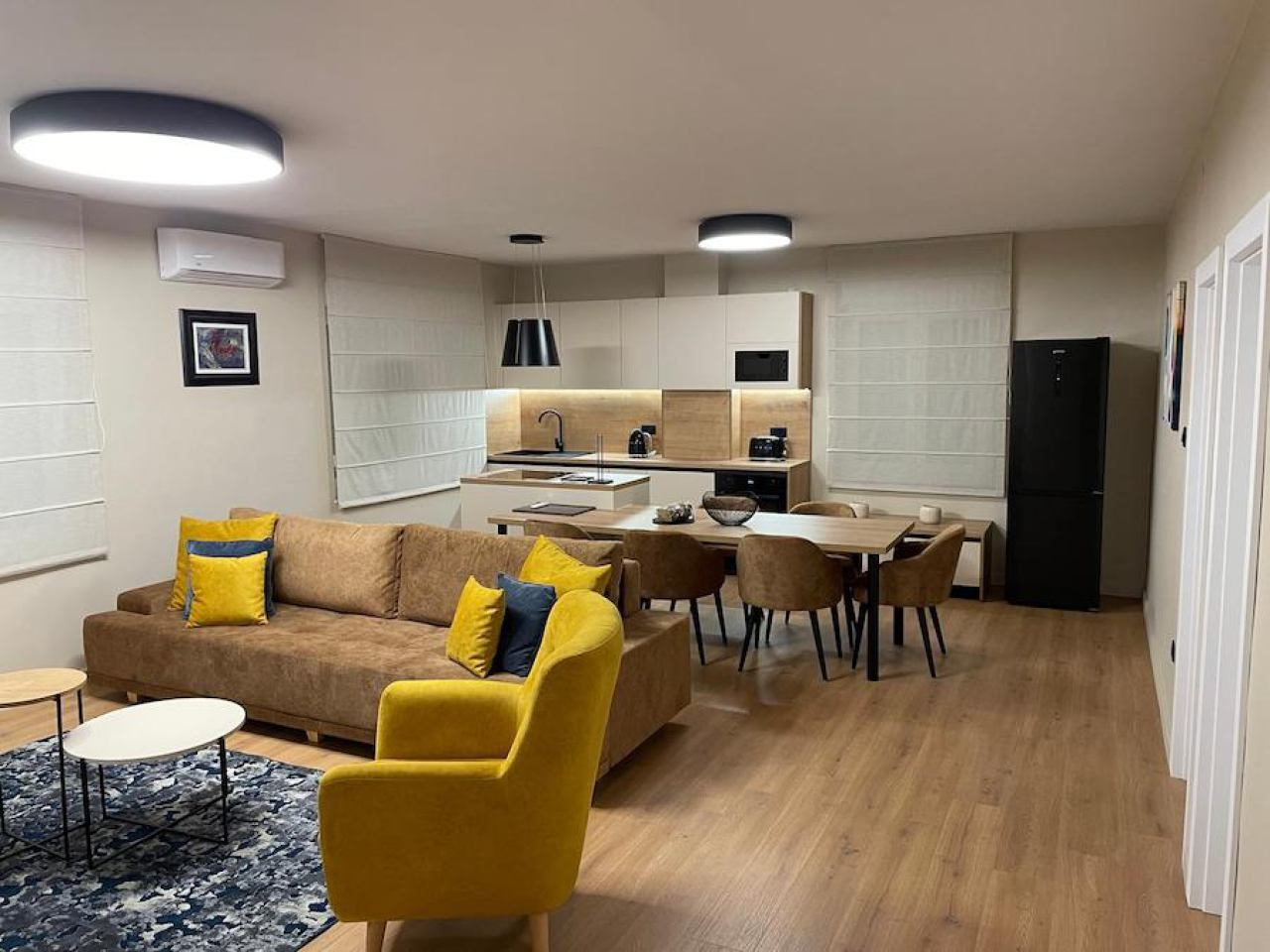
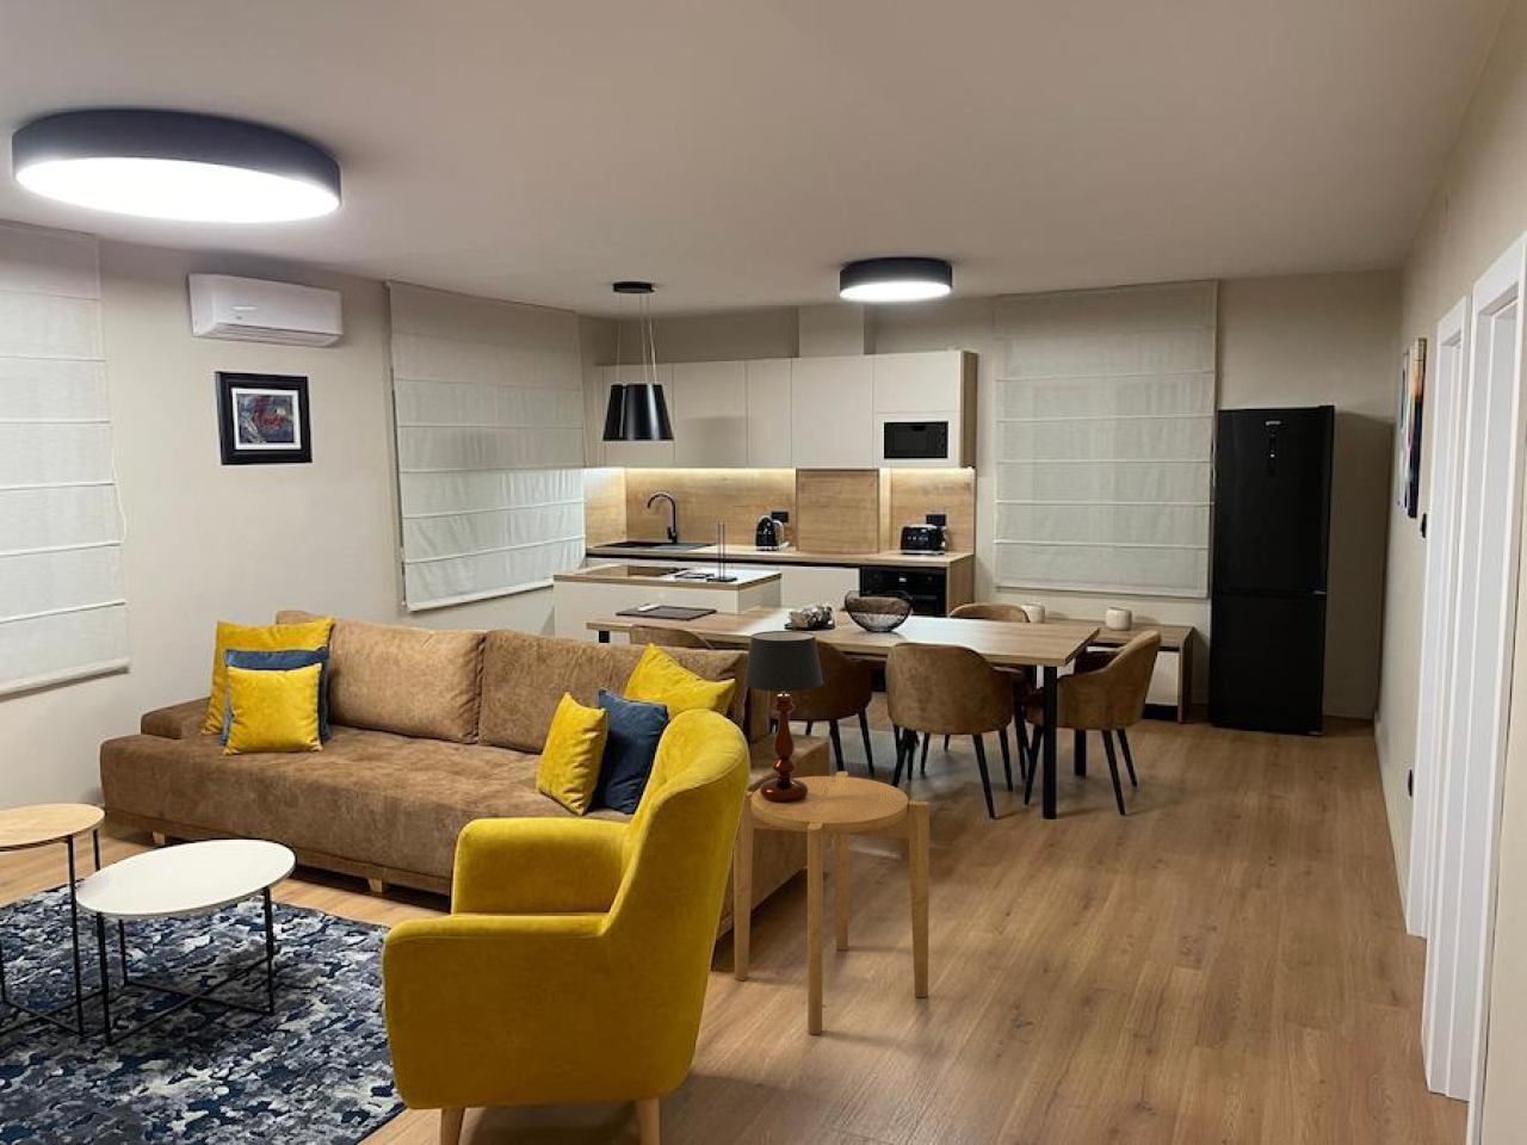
+ table lamp (783, 716)
+ side table (822, 892)
